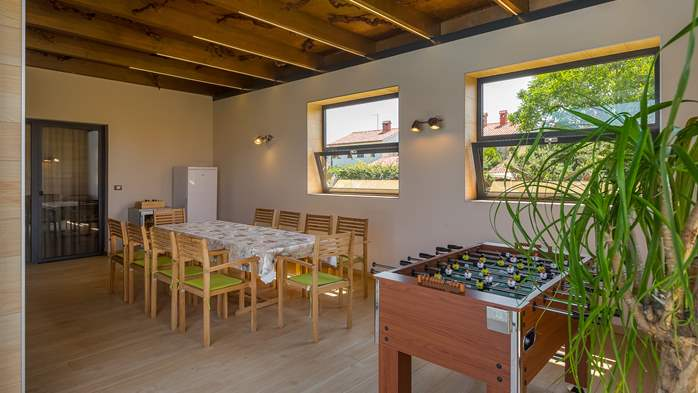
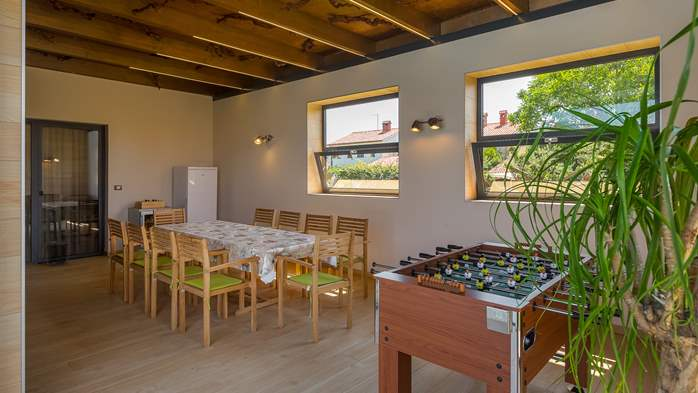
+ waste bin (57, 253)
